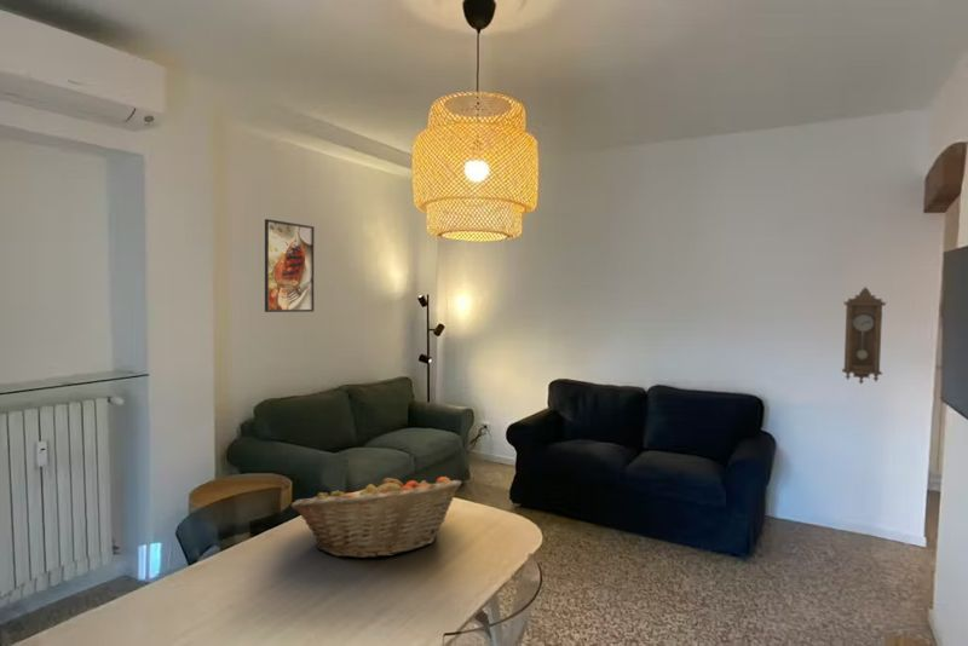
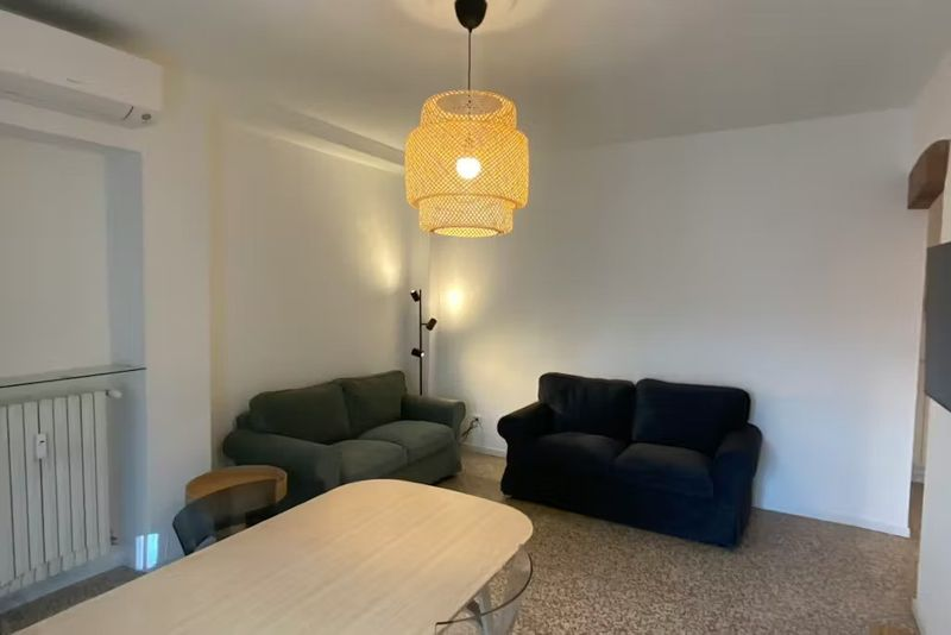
- fruit basket (379, 506)
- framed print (290, 267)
- pendulum clock (863, 335)
